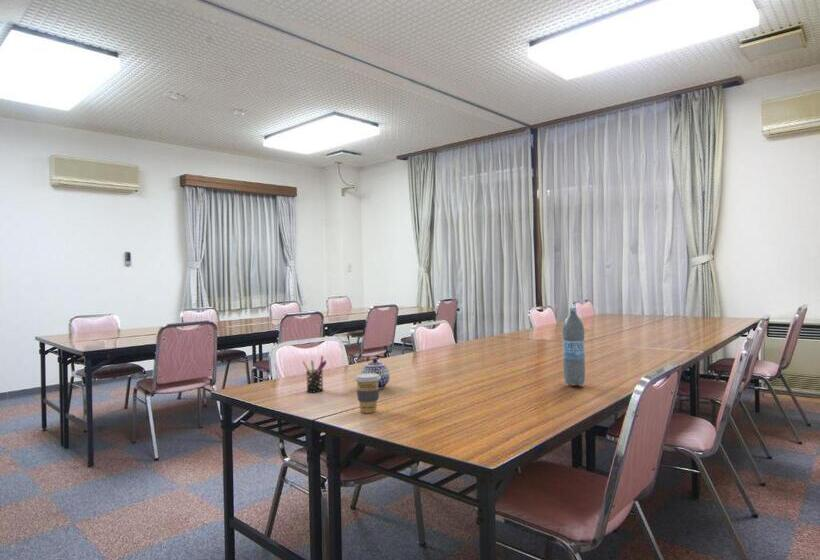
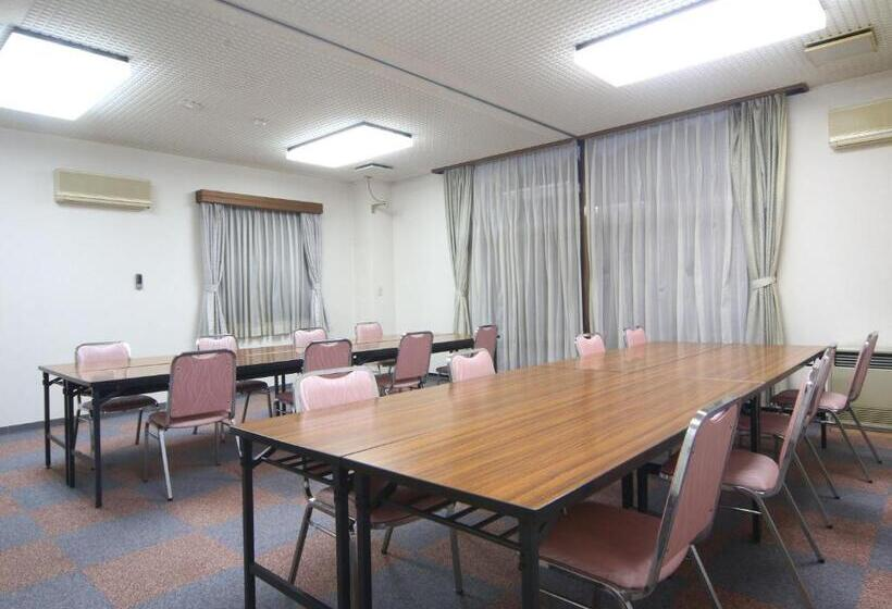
- water bottle (573, 346)
- coffee cup (368, 392)
- pen holder (315, 373)
- teapot (375, 372)
